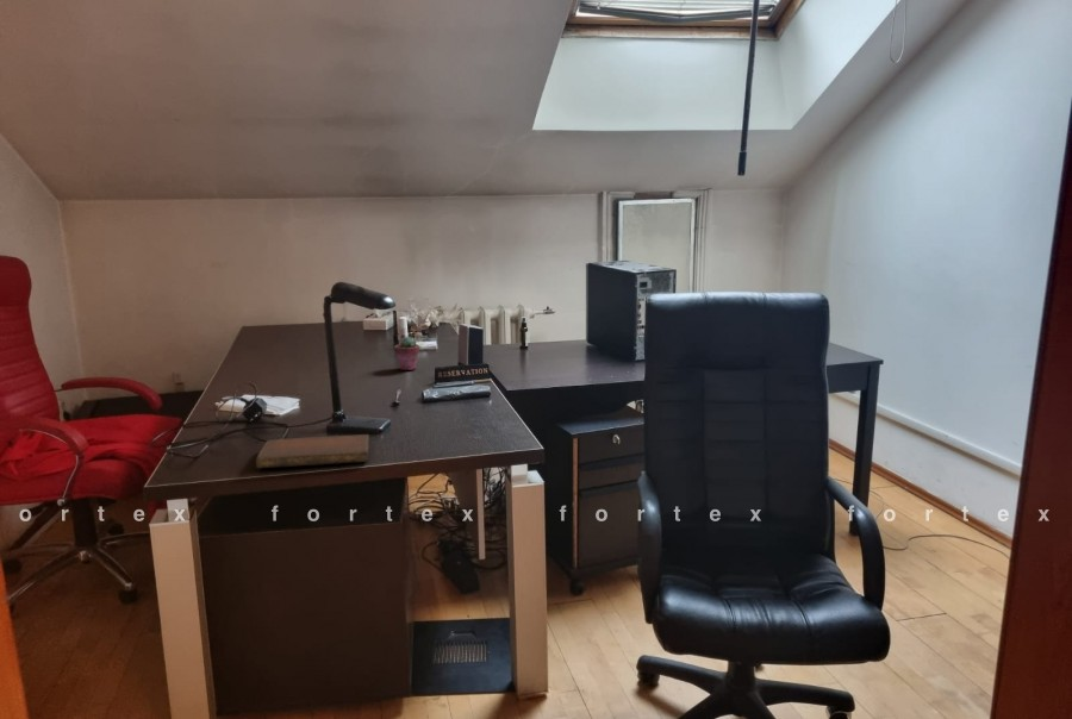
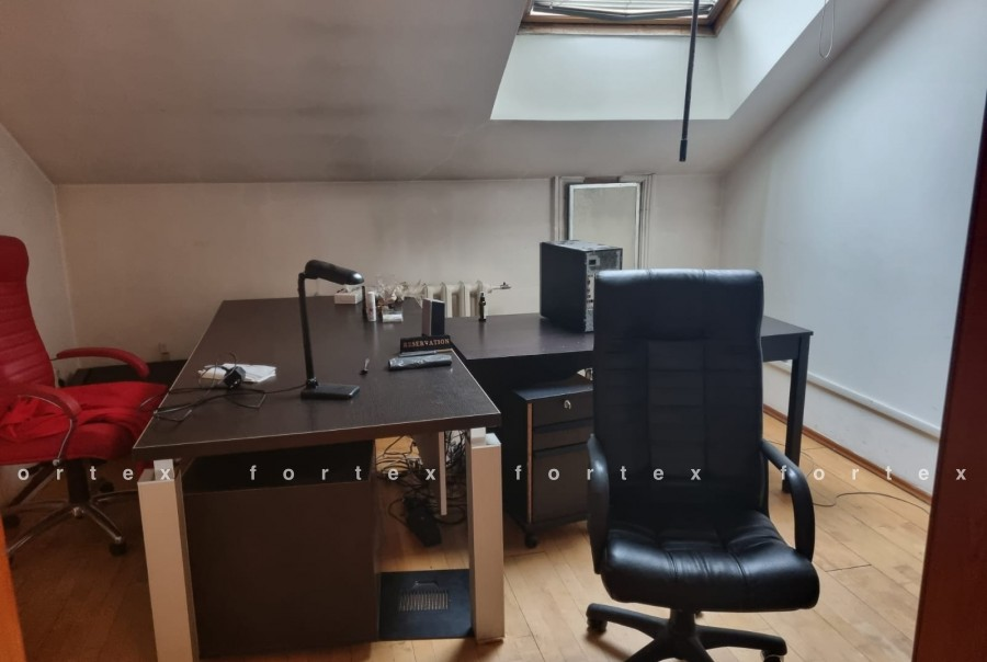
- potted succulent (406, 352)
- notebook (316, 450)
